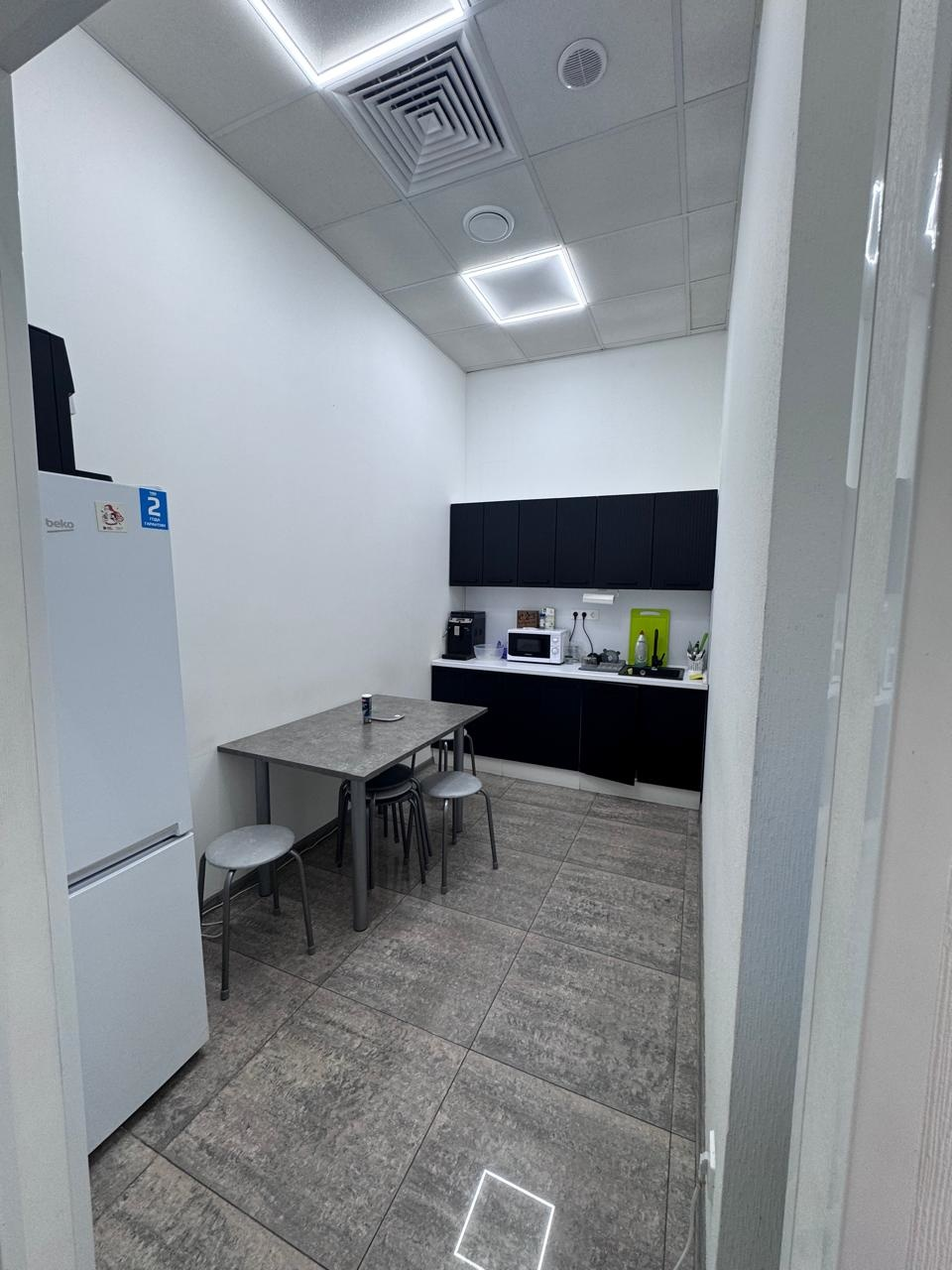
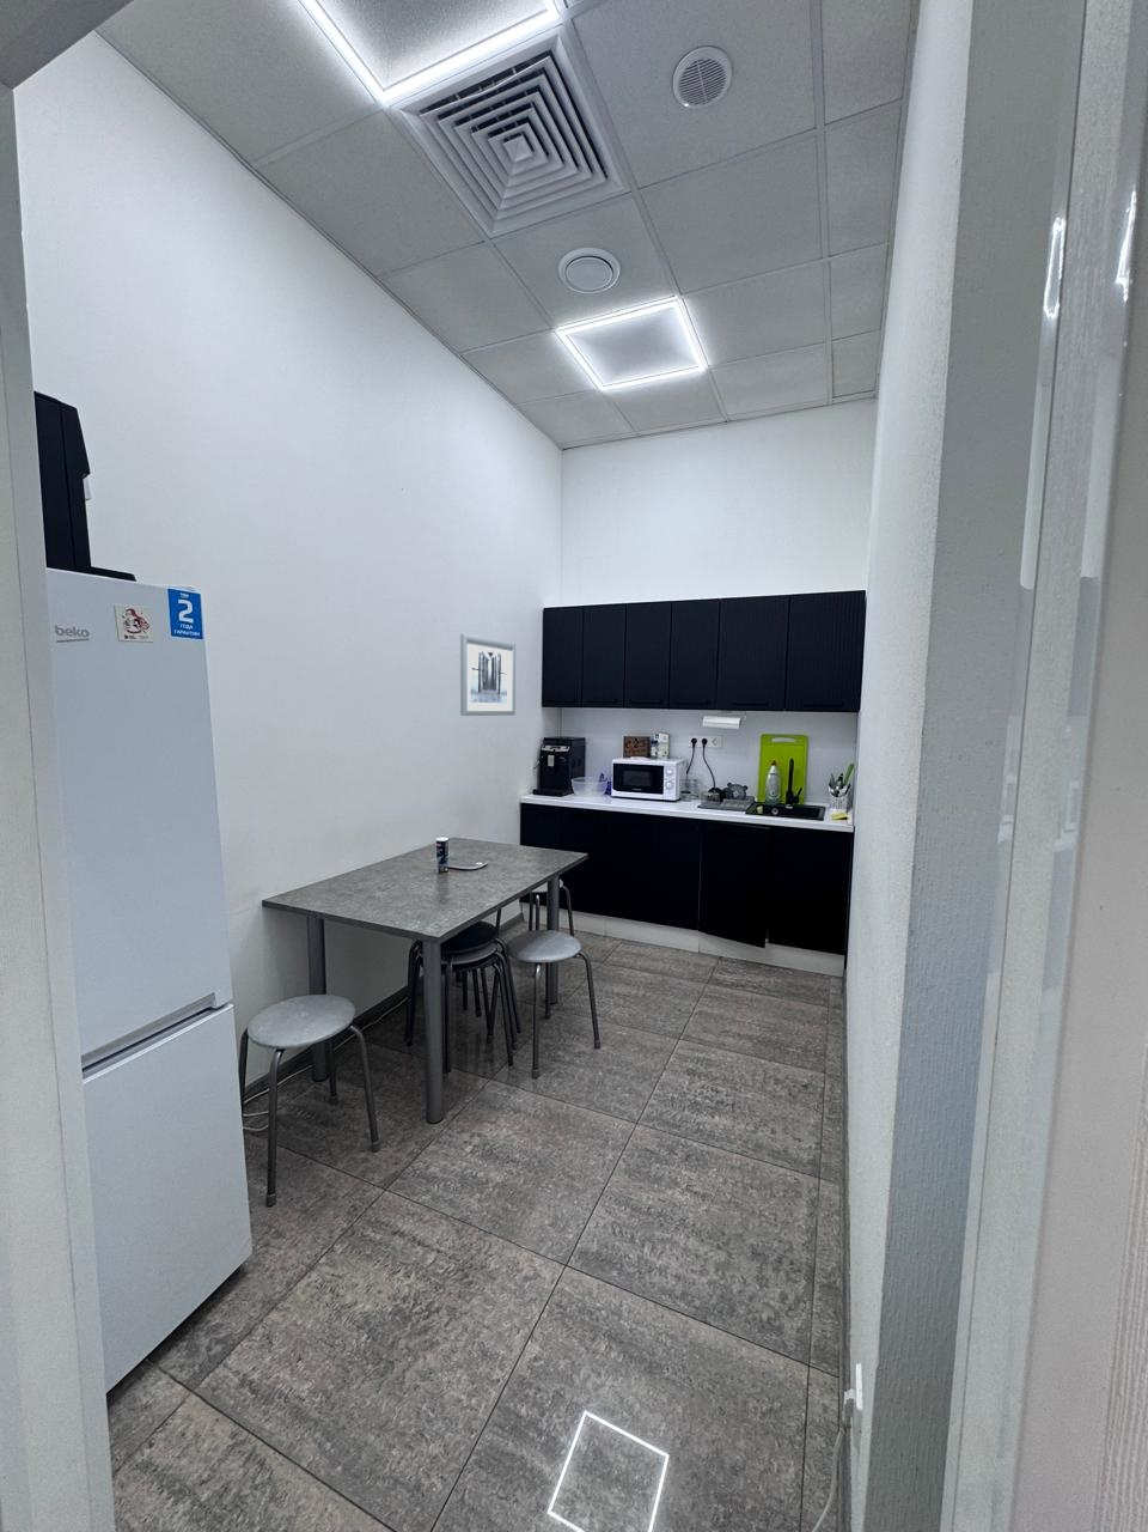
+ wall art (490, 678)
